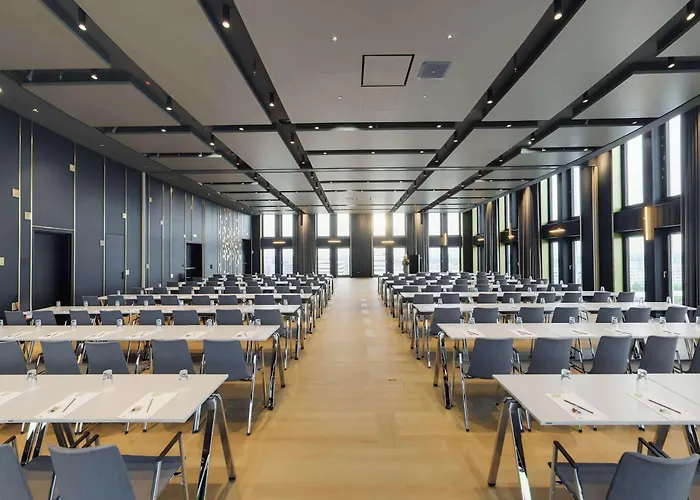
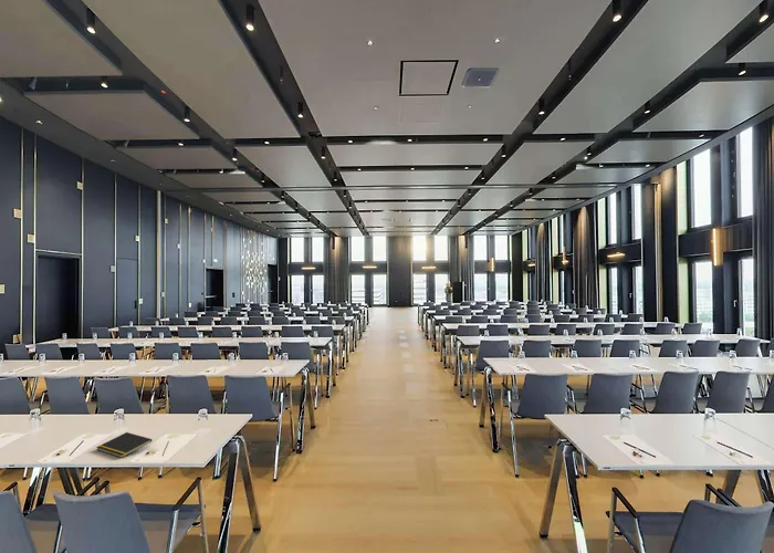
+ notepad (124, 444)
